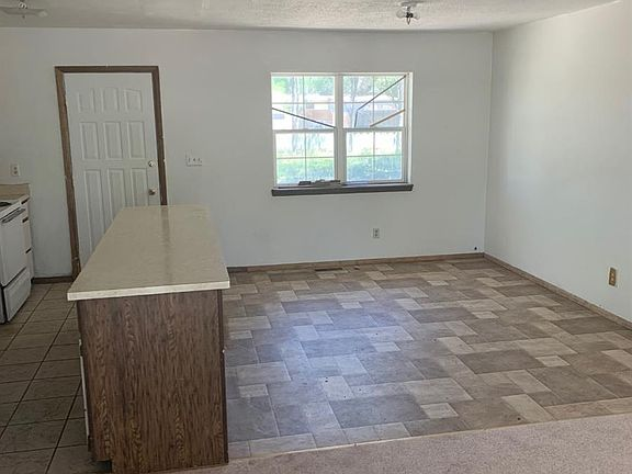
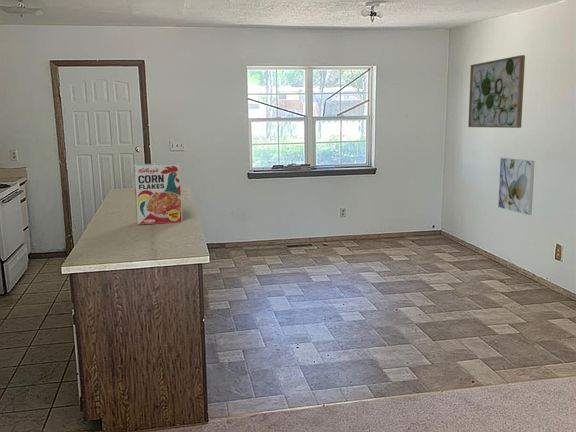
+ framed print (515, 185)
+ cereal box (158, 193)
+ wall art (493, 94)
